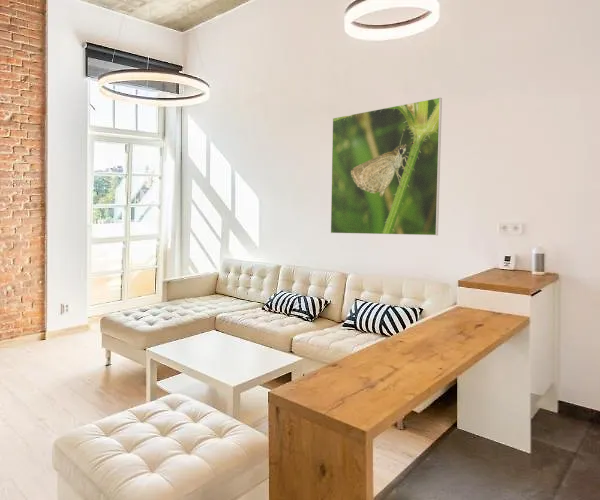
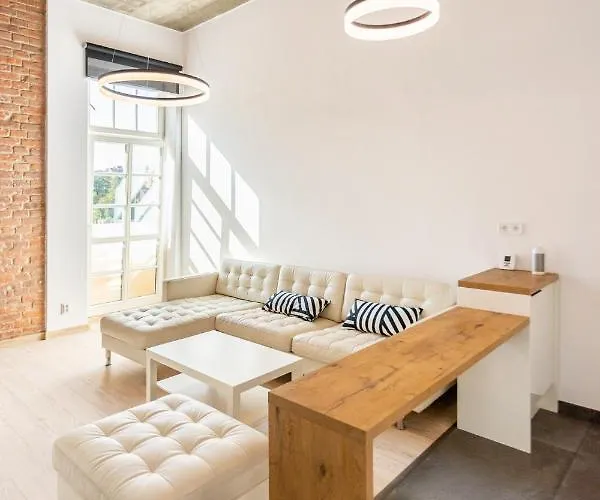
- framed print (381, 171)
